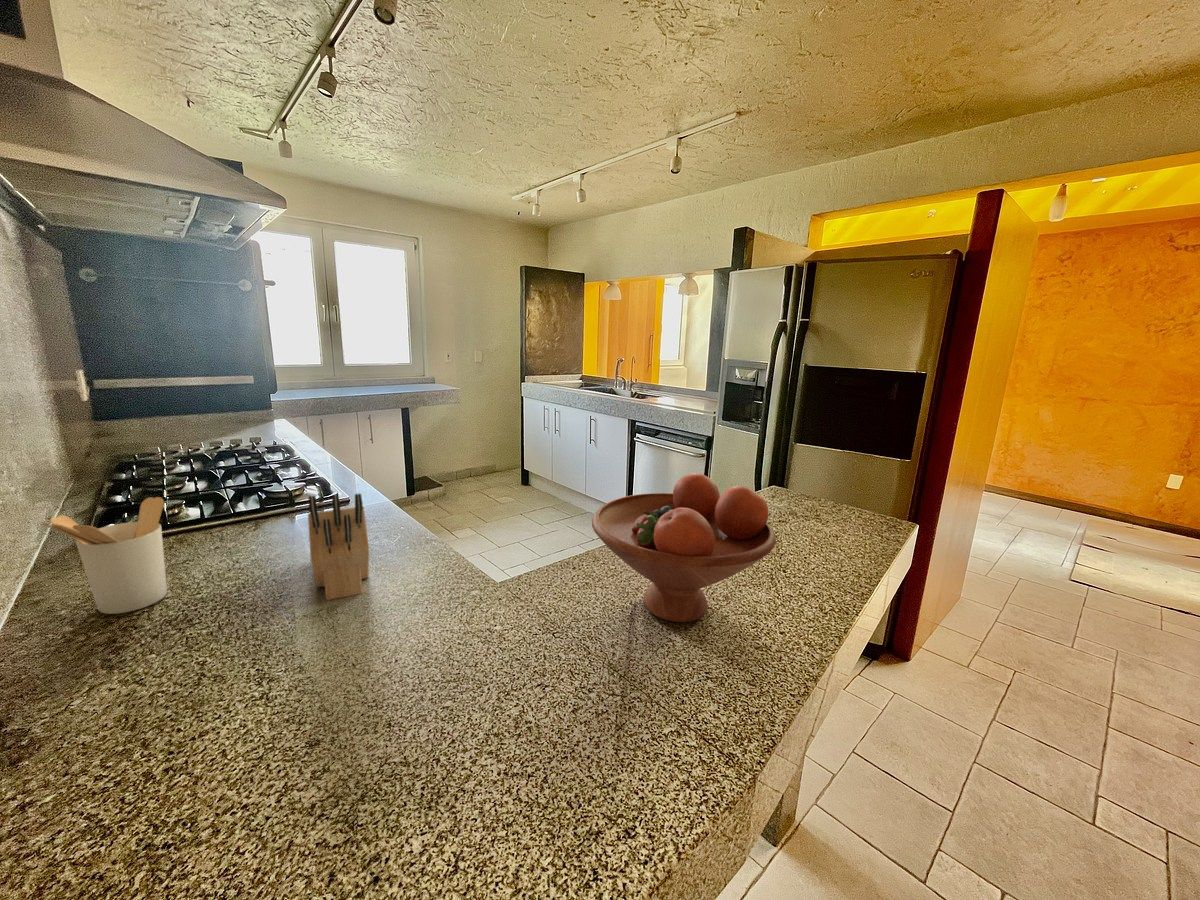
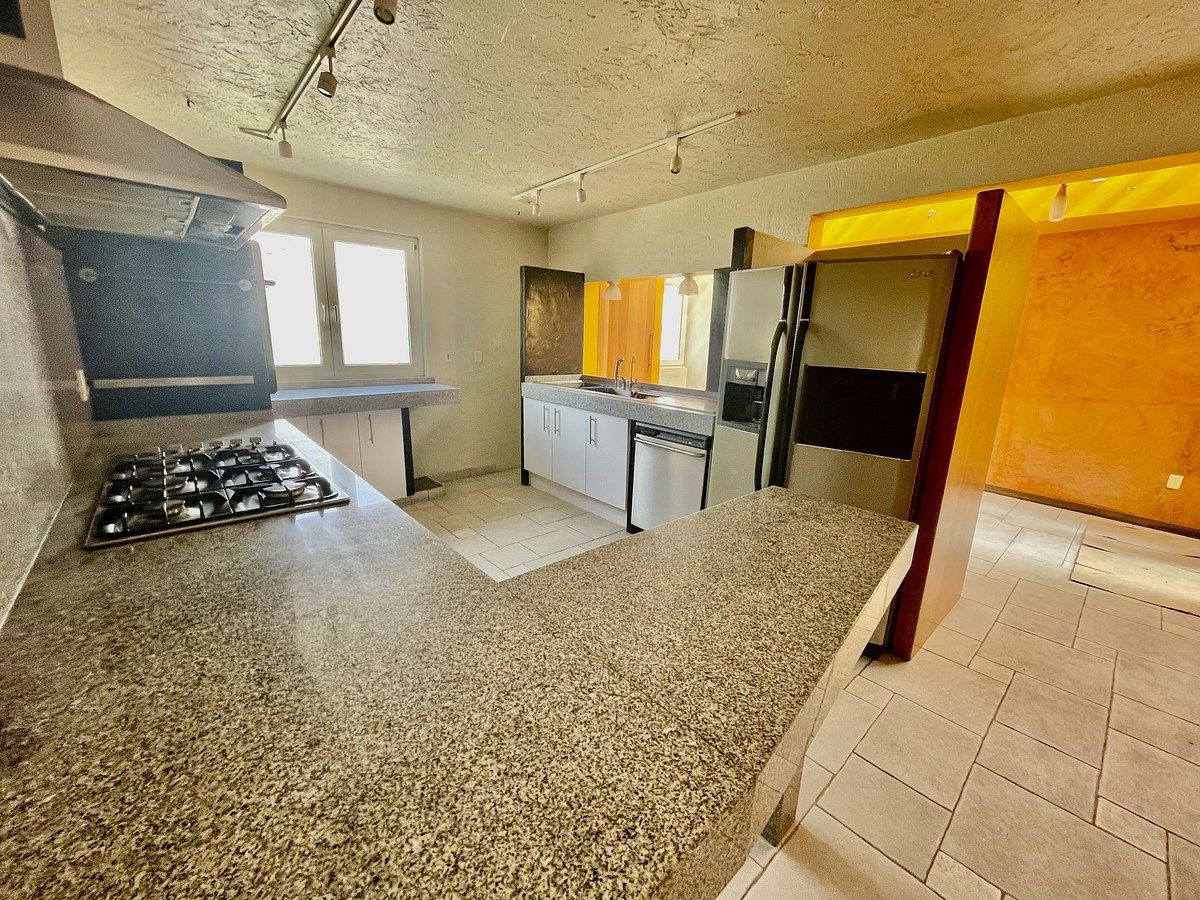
- fruit bowl (679, 547)
- utensil holder (111, 557)
- knife block (338, 531)
